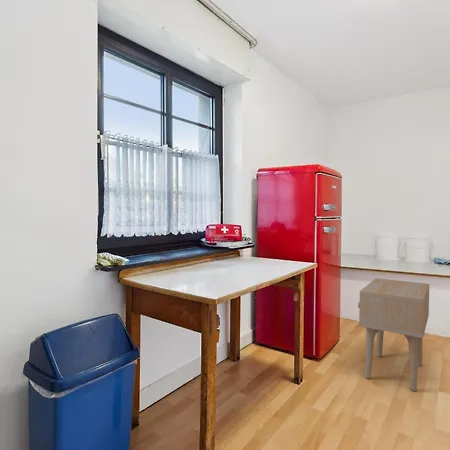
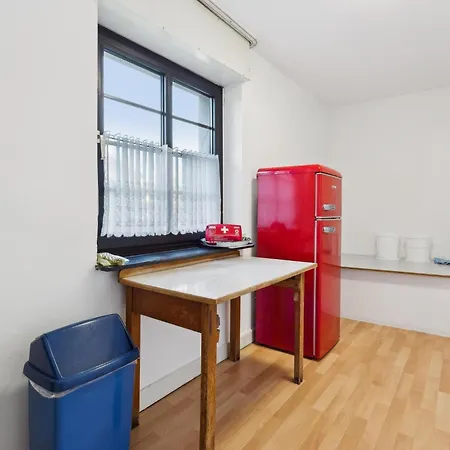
- side table (393, 329)
